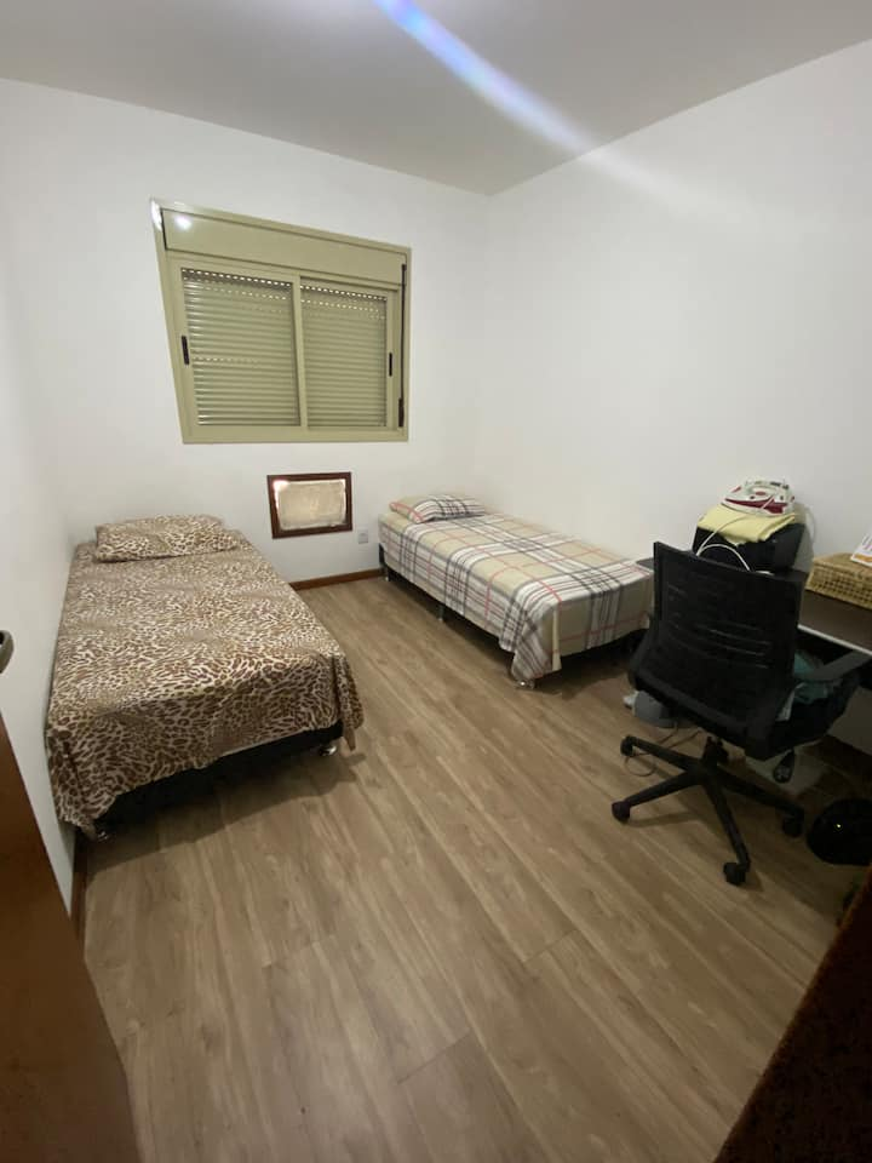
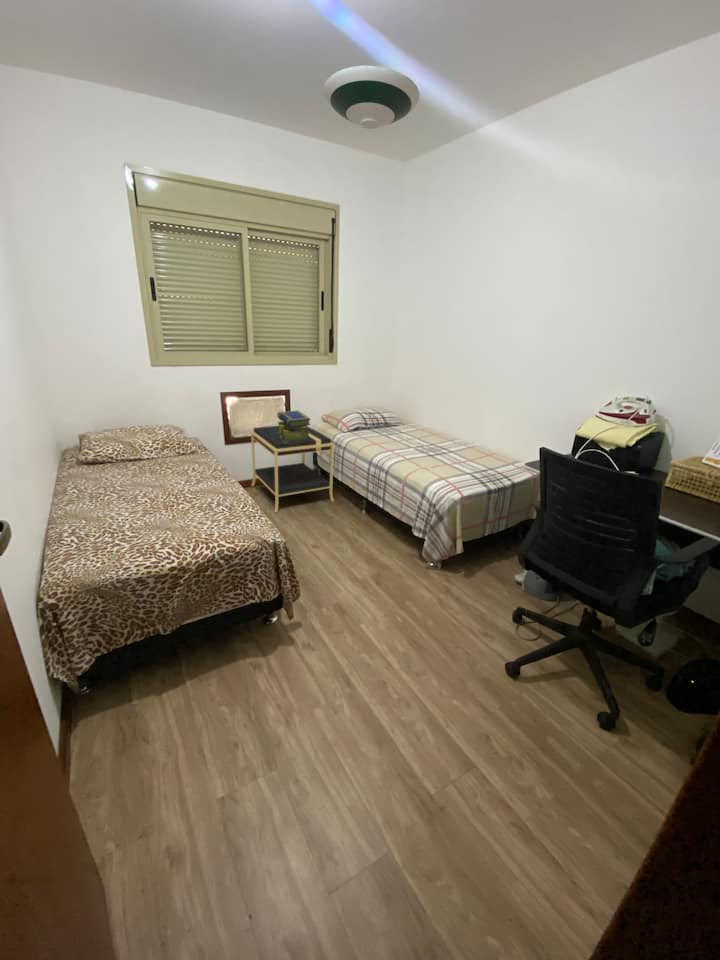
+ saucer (370, 110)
+ nightstand (291, 464)
+ stack of books (294, 426)
